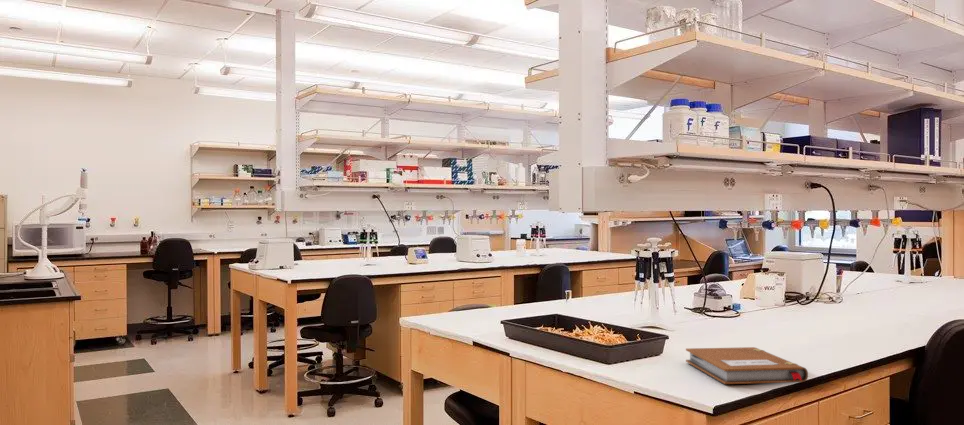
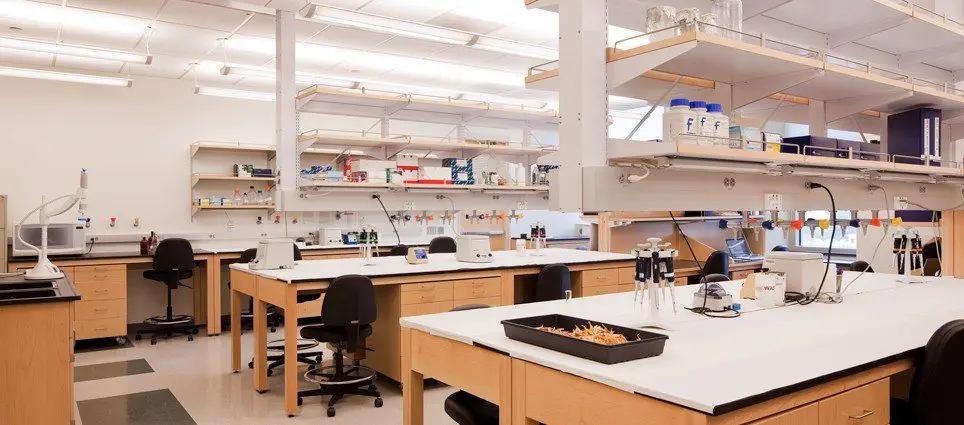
- notebook (744, 364)
